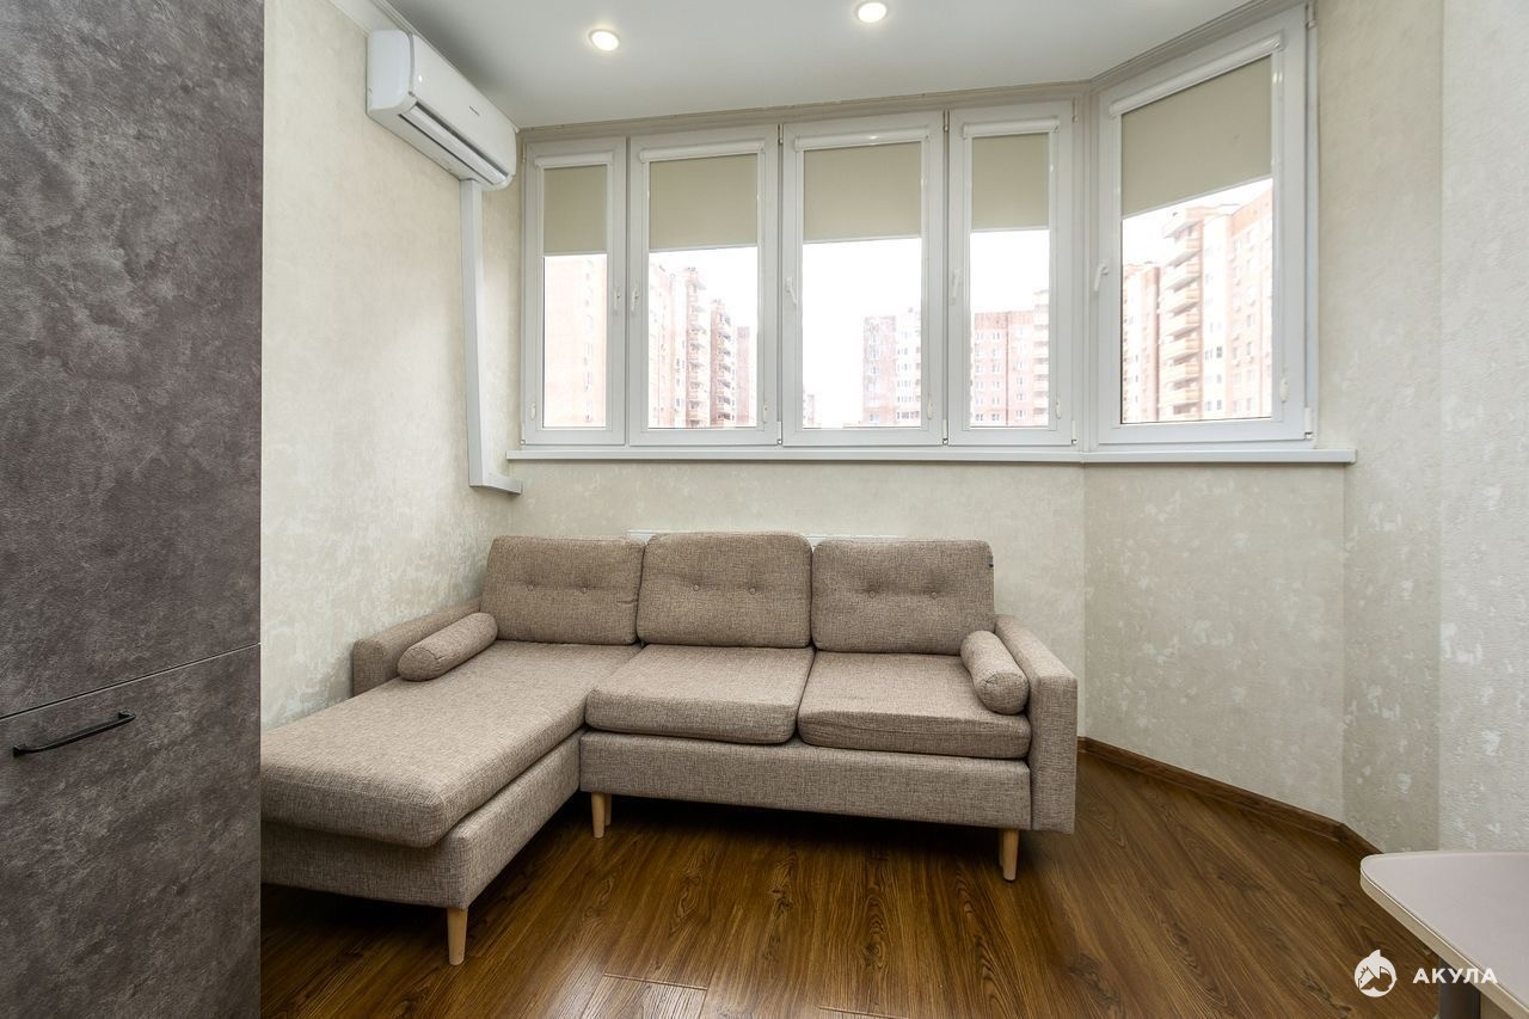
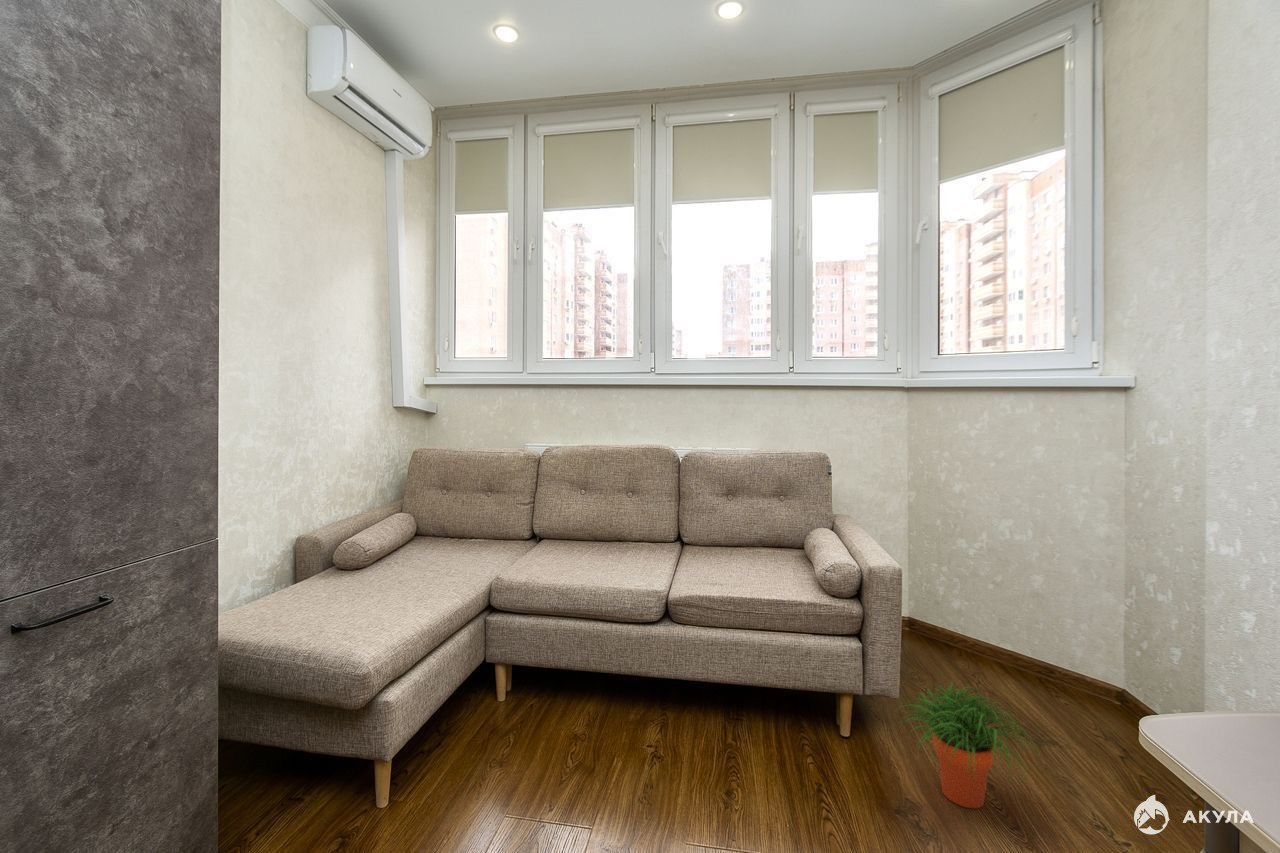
+ potted plant (962, 743)
